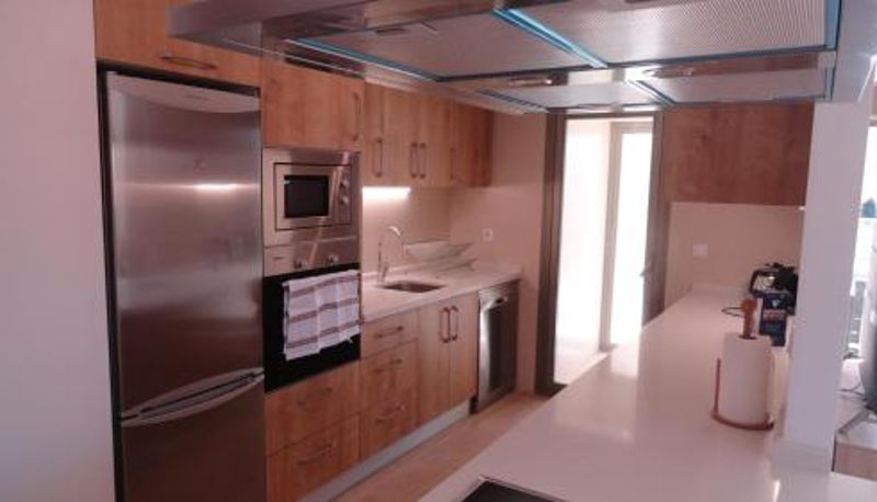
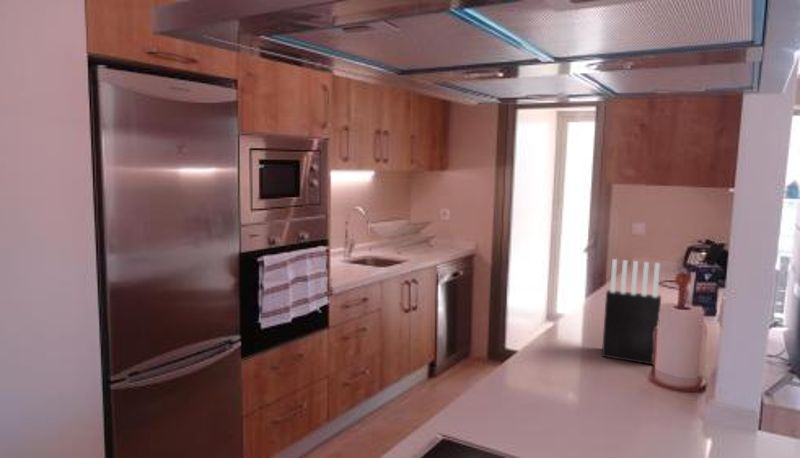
+ knife block (632, 308)
